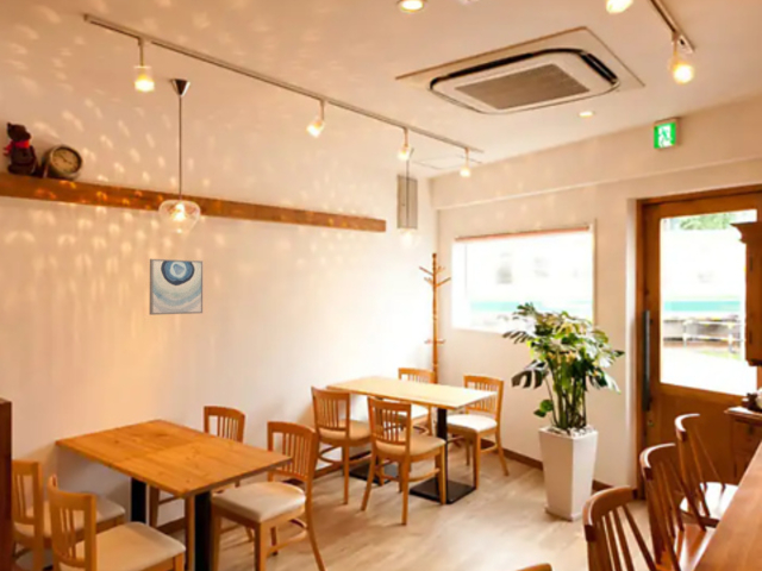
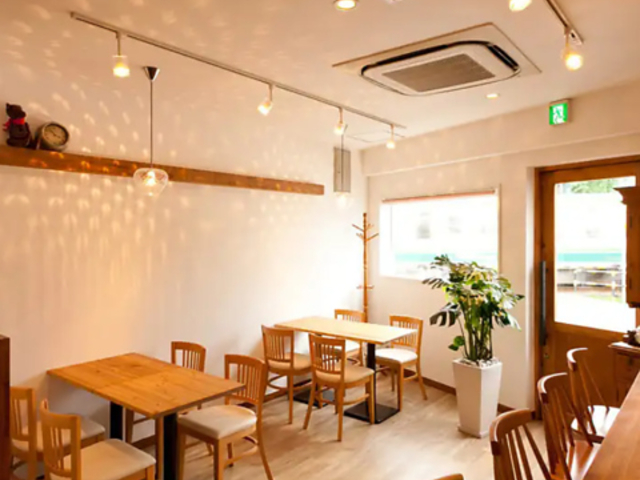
- wall art (176, 287)
